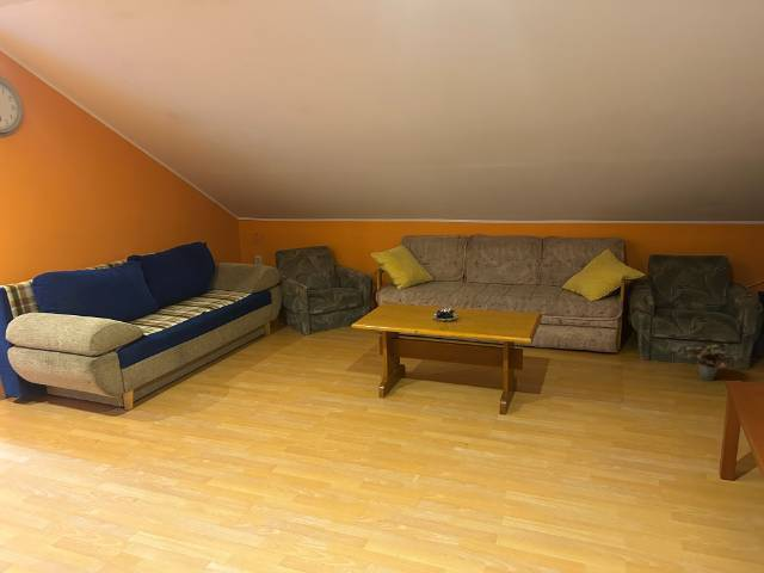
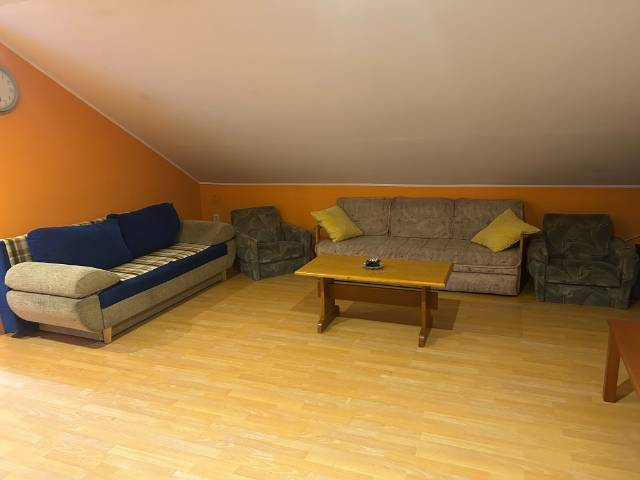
- potted plant (708, 362)
